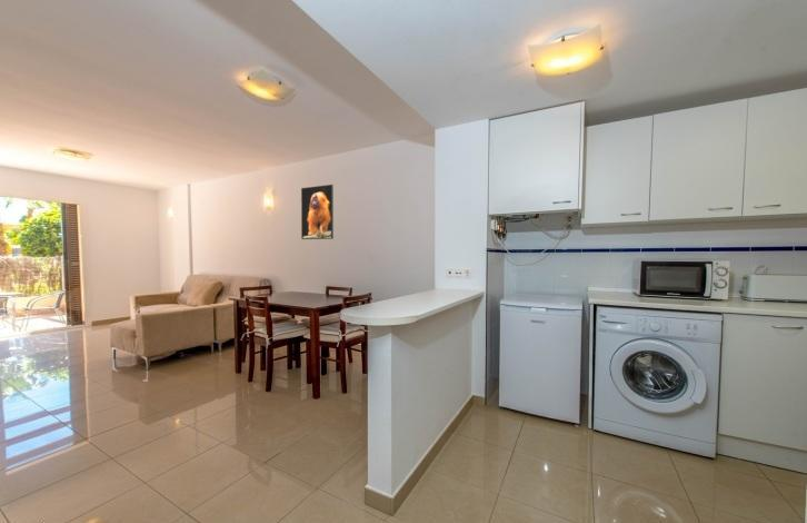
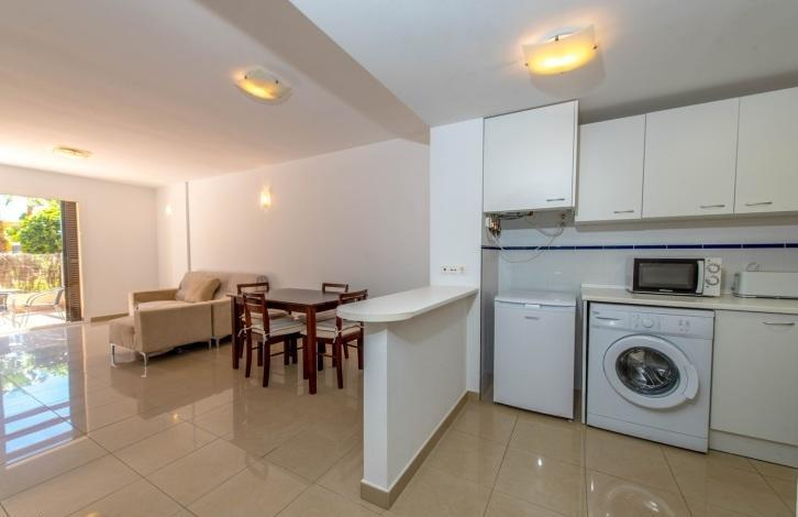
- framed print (317, 213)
